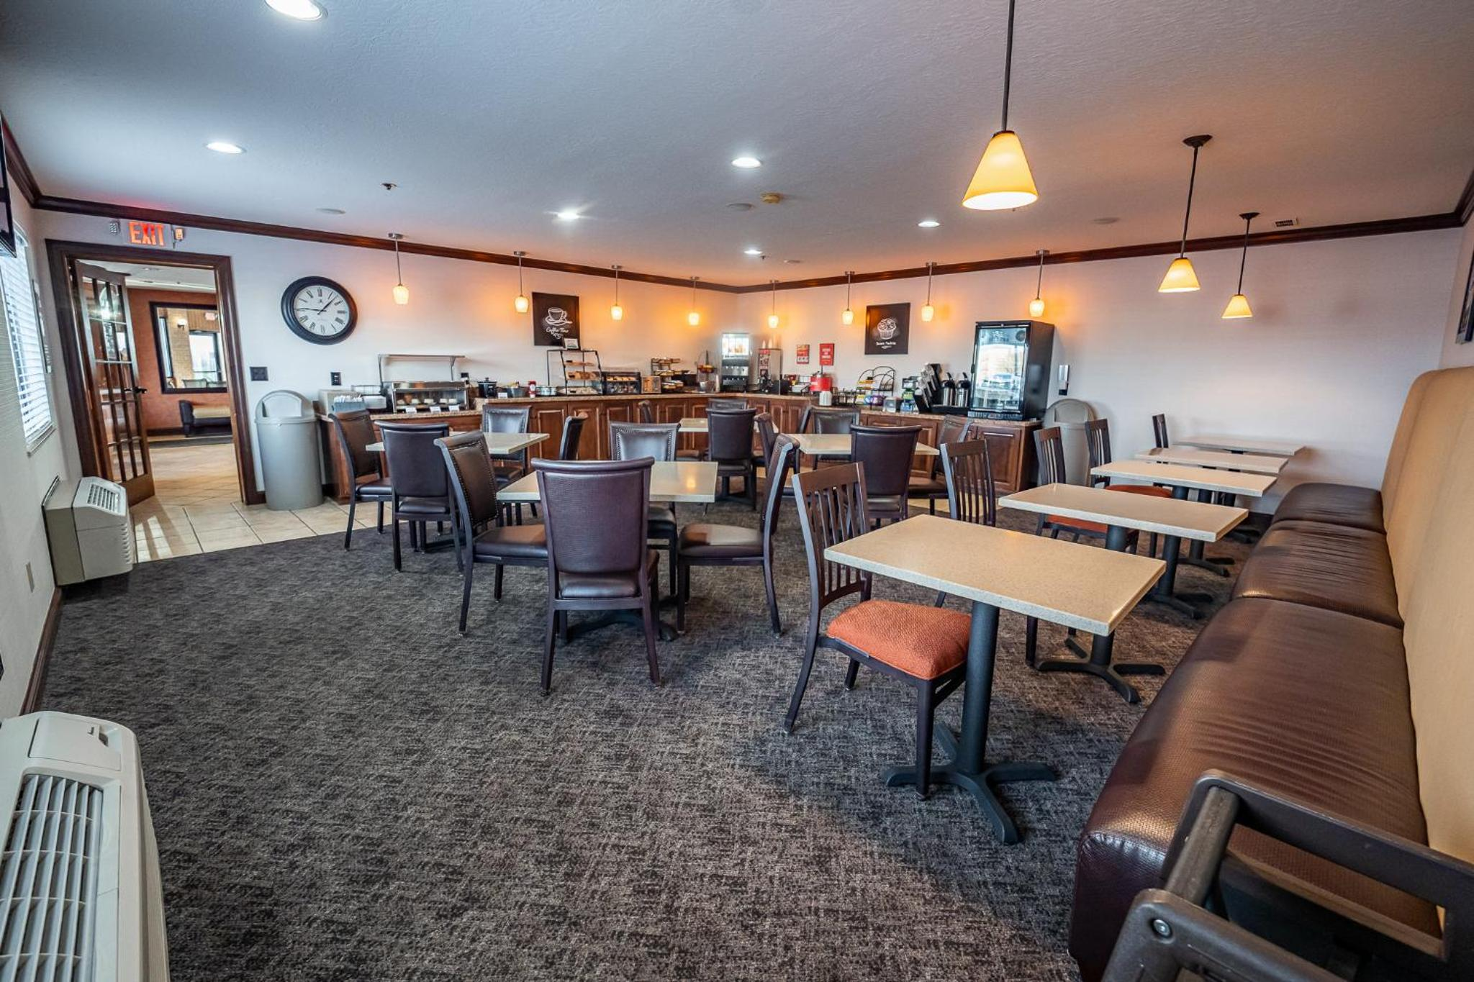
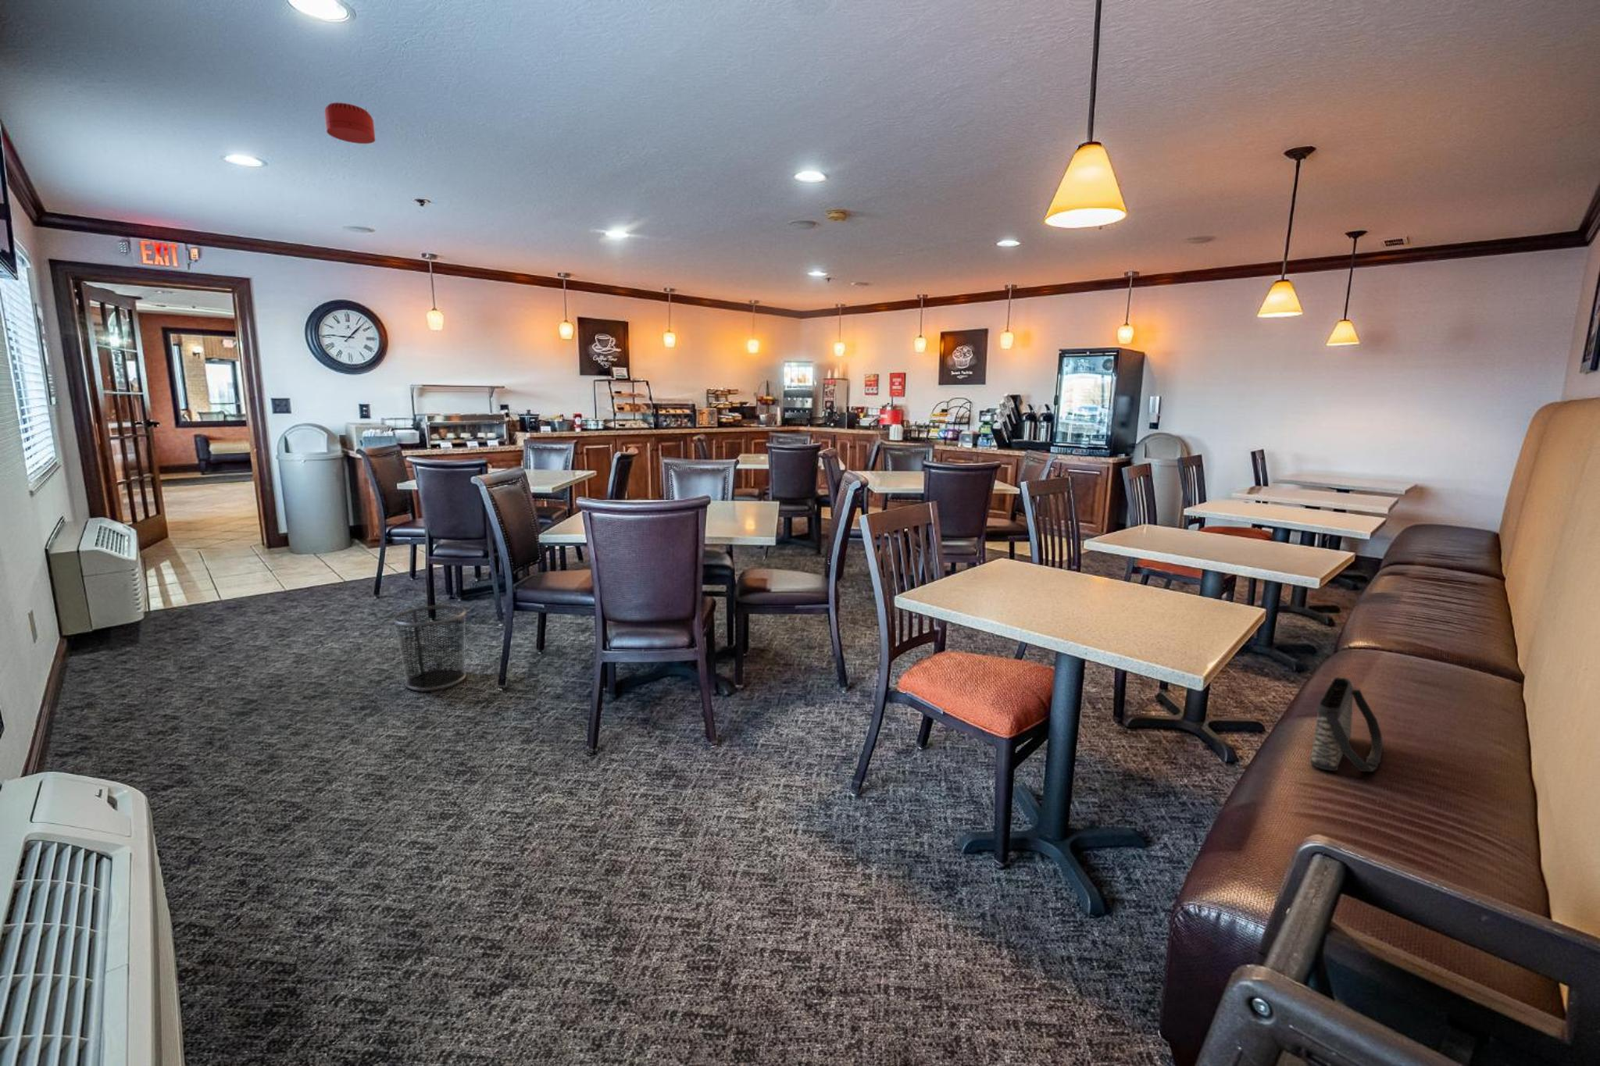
+ handbag (1351, 726)
+ smoke detector (350, 123)
+ waste bin (433, 647)
